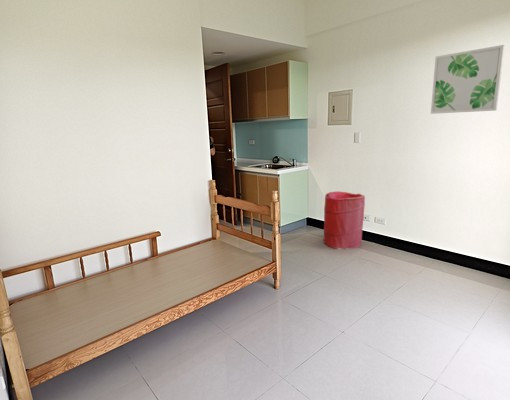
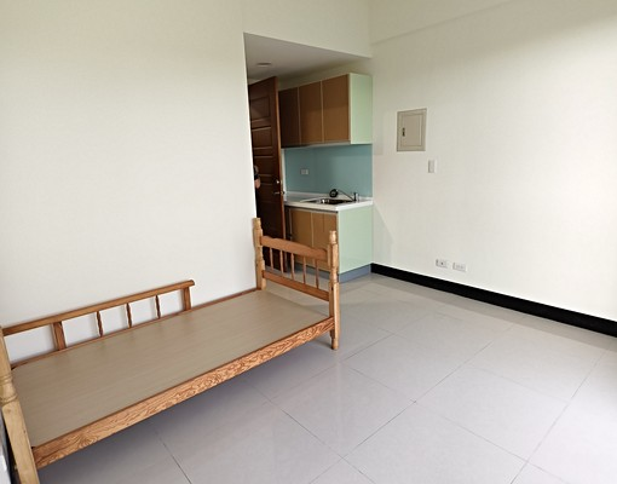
- laundry hamper (343, 218)
- wall art (464, 82)
